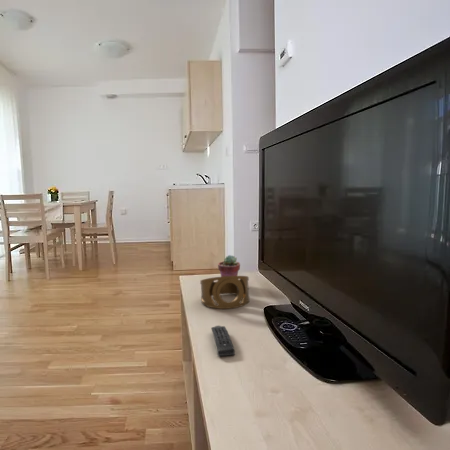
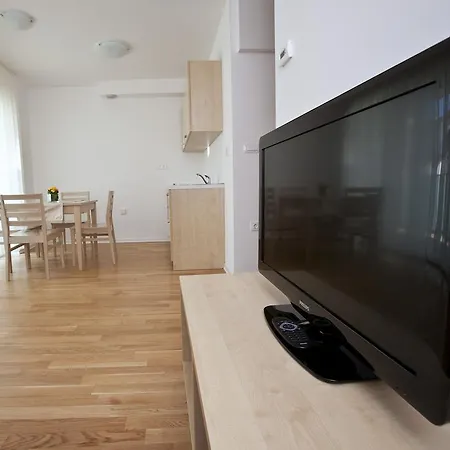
- potted succulent (229, 269)
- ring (225, 286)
- remote control (221, 338)
